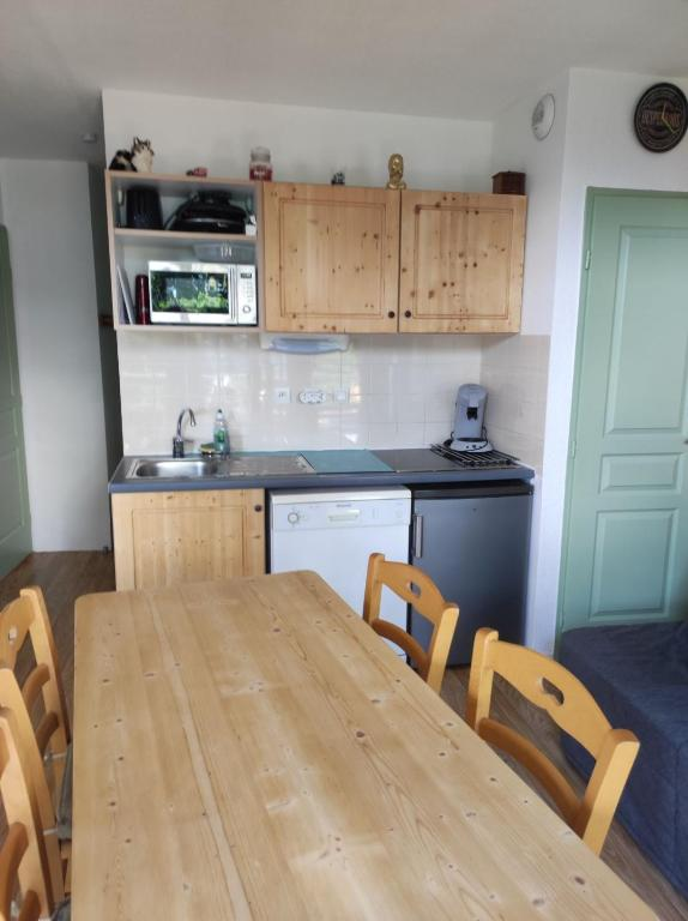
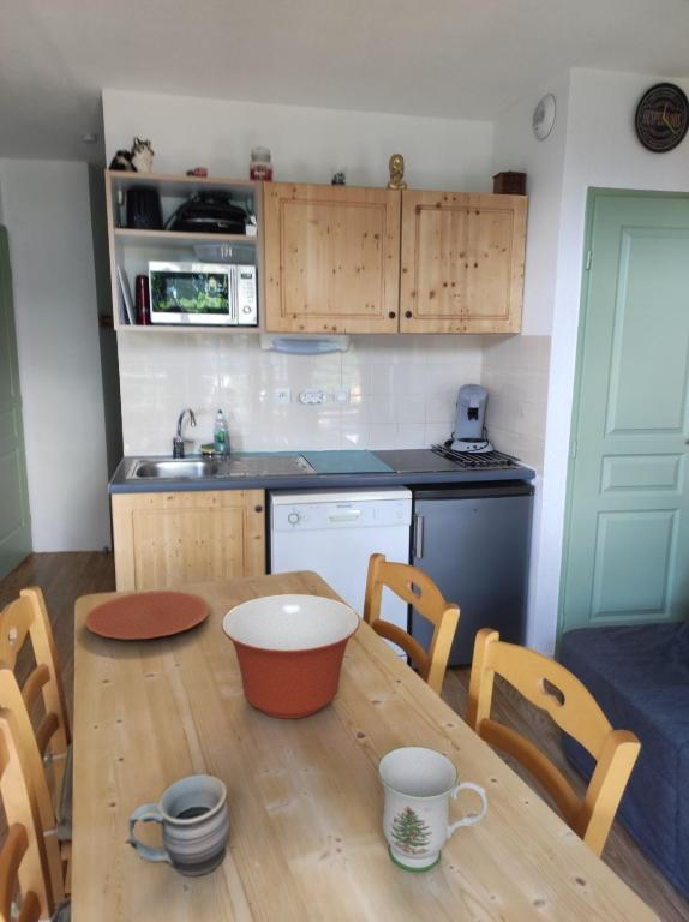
+ mug (182, 831)
+ plate (149, 617)
+ mug (430, 815)
+ mixing bowl (290, 659)
